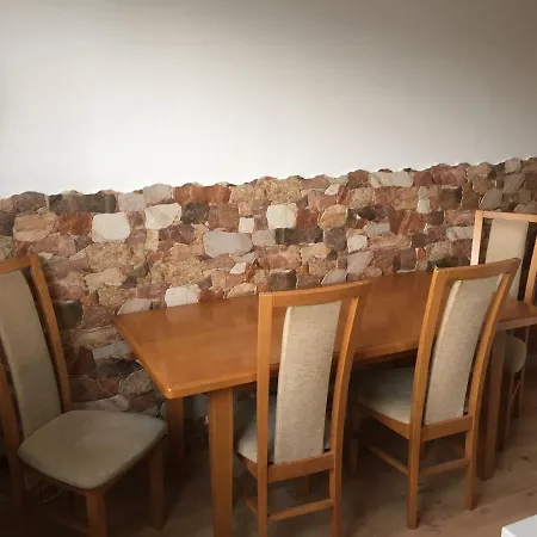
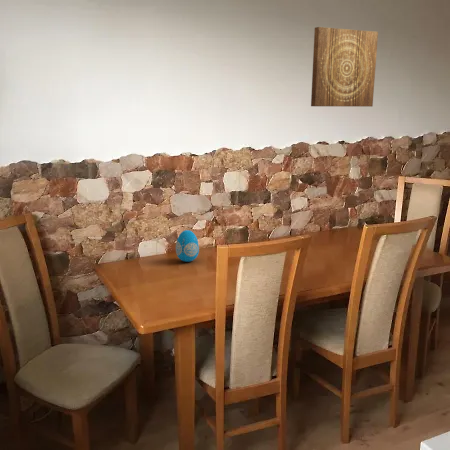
+ decorative egg (187, 245)
+ wall art (344, 68)
